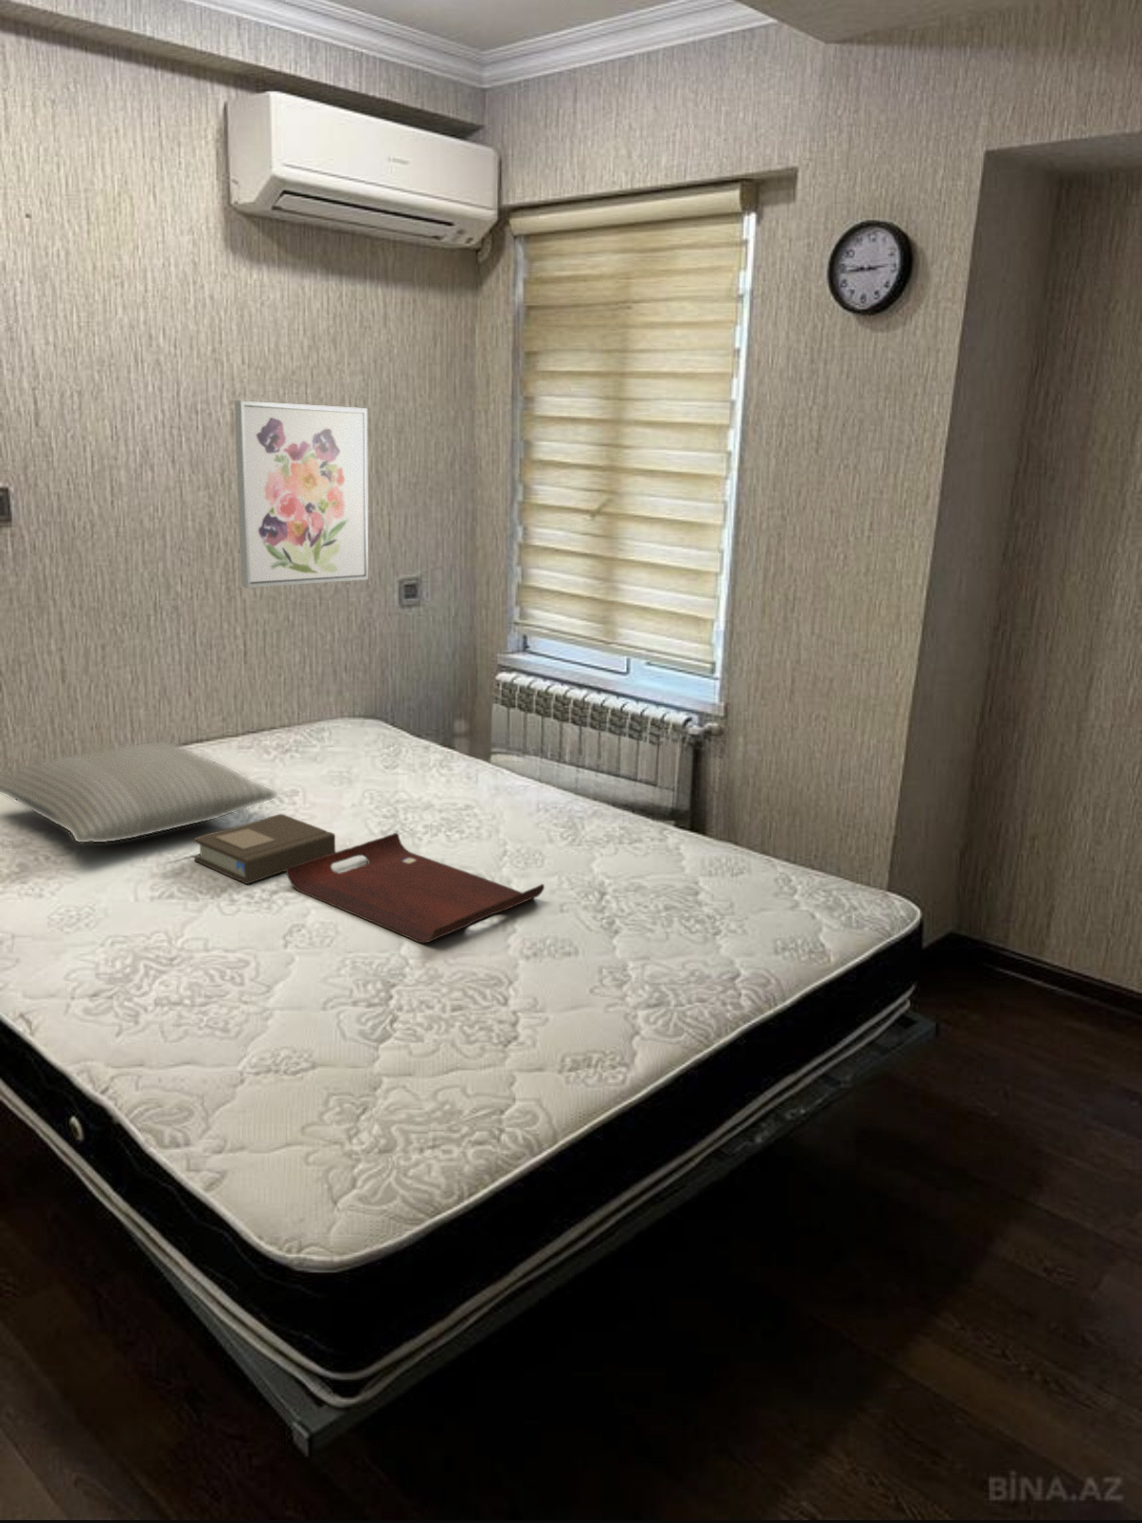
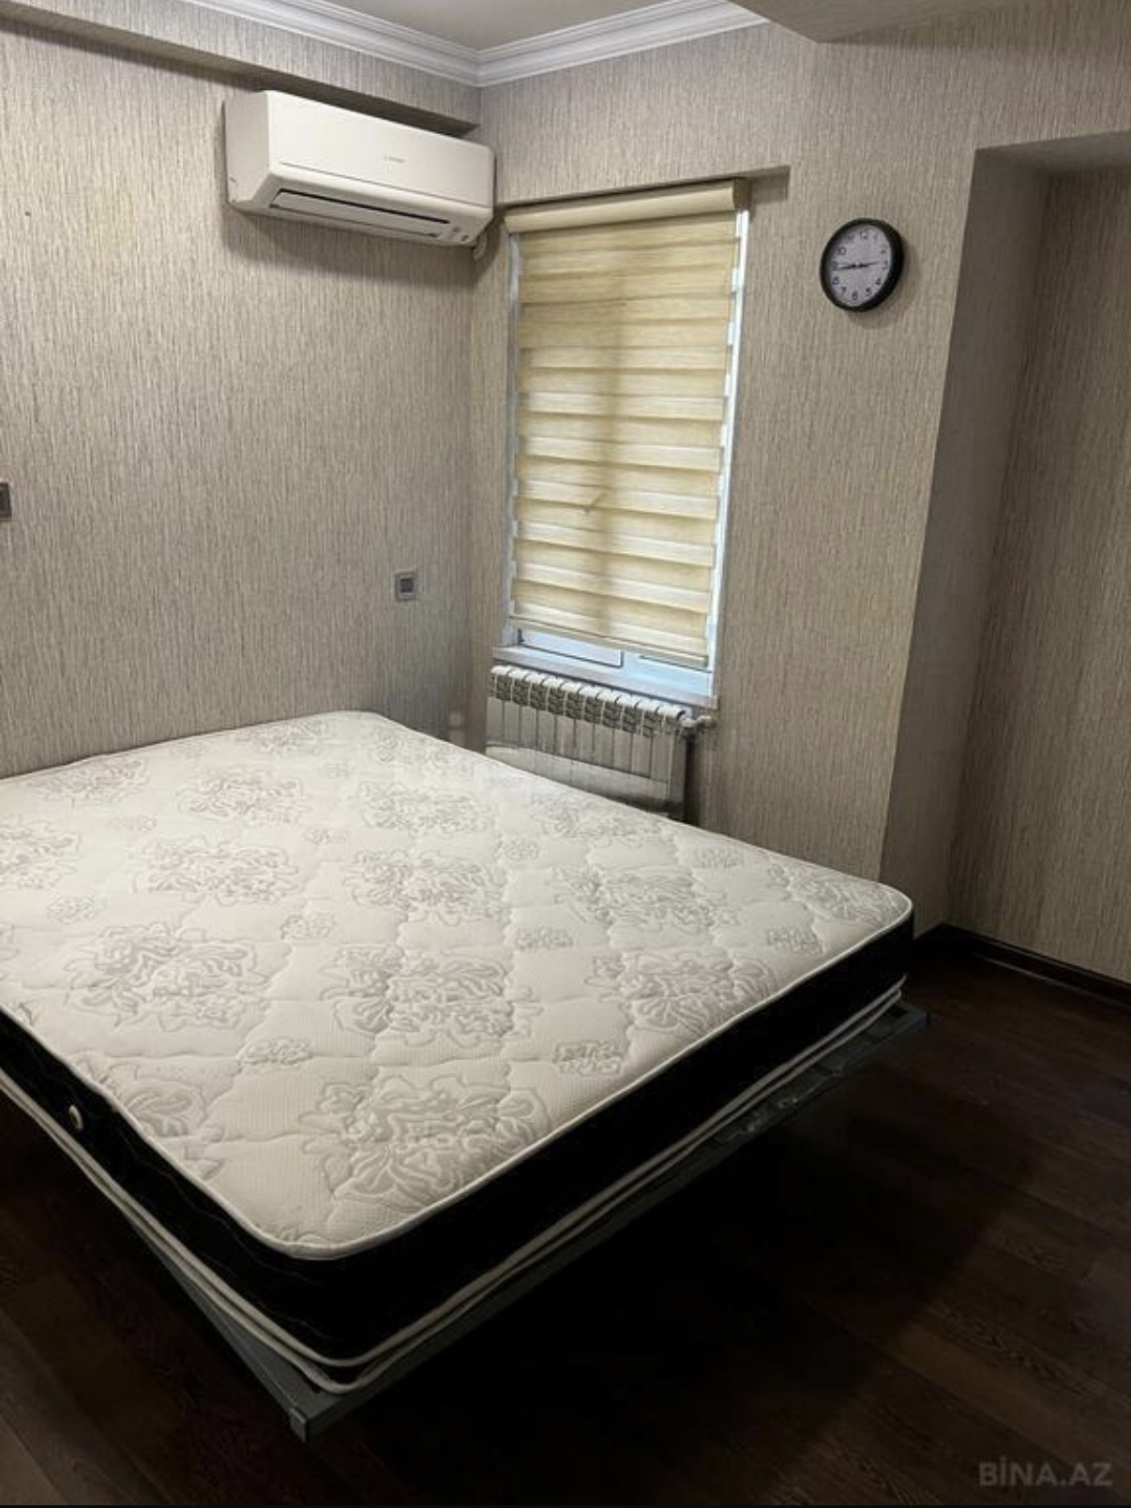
- pillow (133, 788)
- serving tray (414, 885)
- book (265, 847)
- wall art (305, 495)
